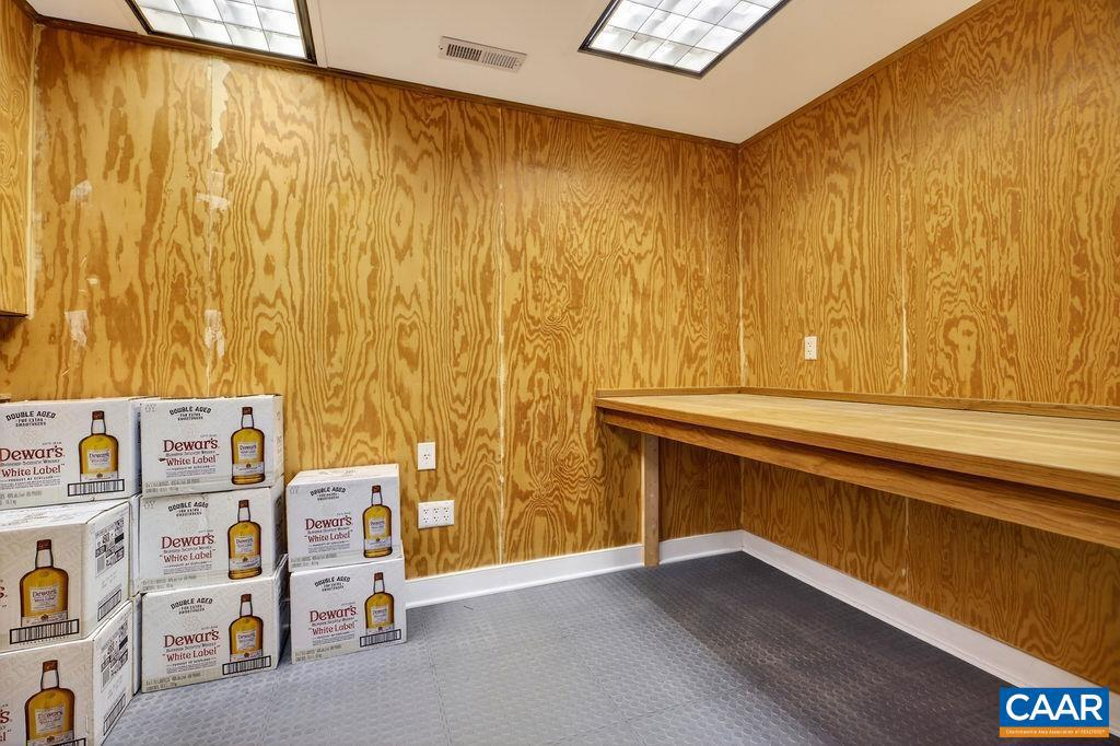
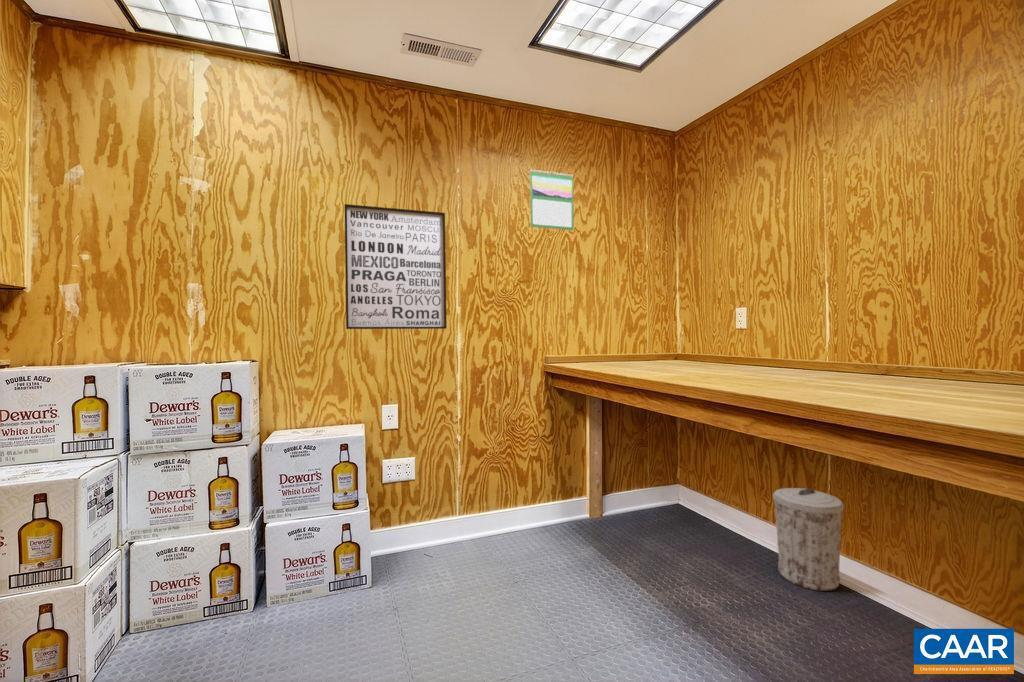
+ wall art (397, 269)
+ trash can (807, 533)
+ calendar (552, 199)
